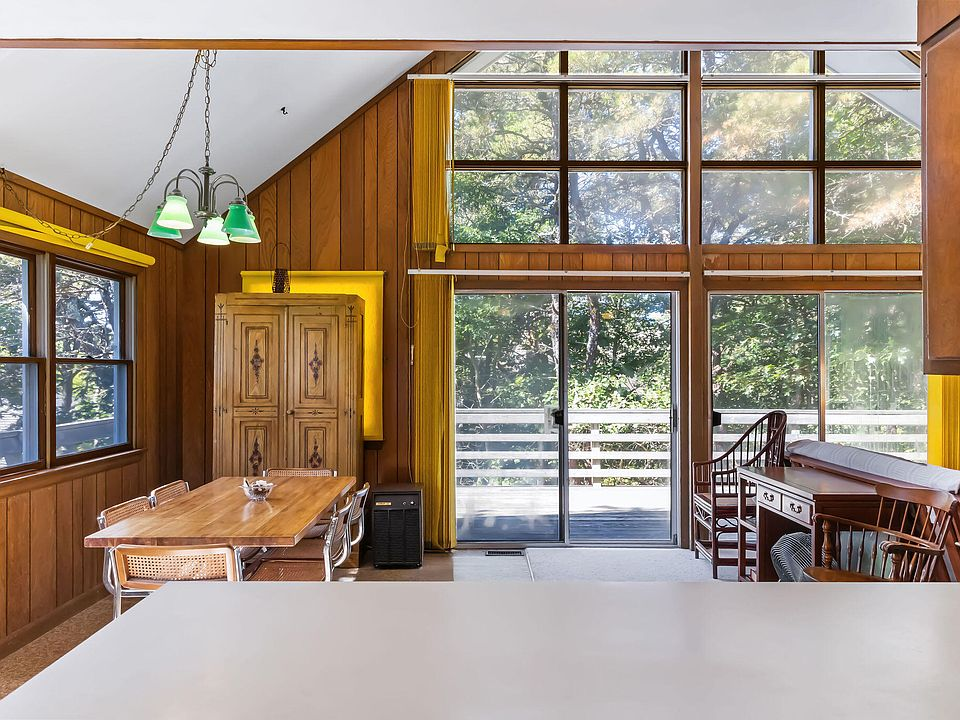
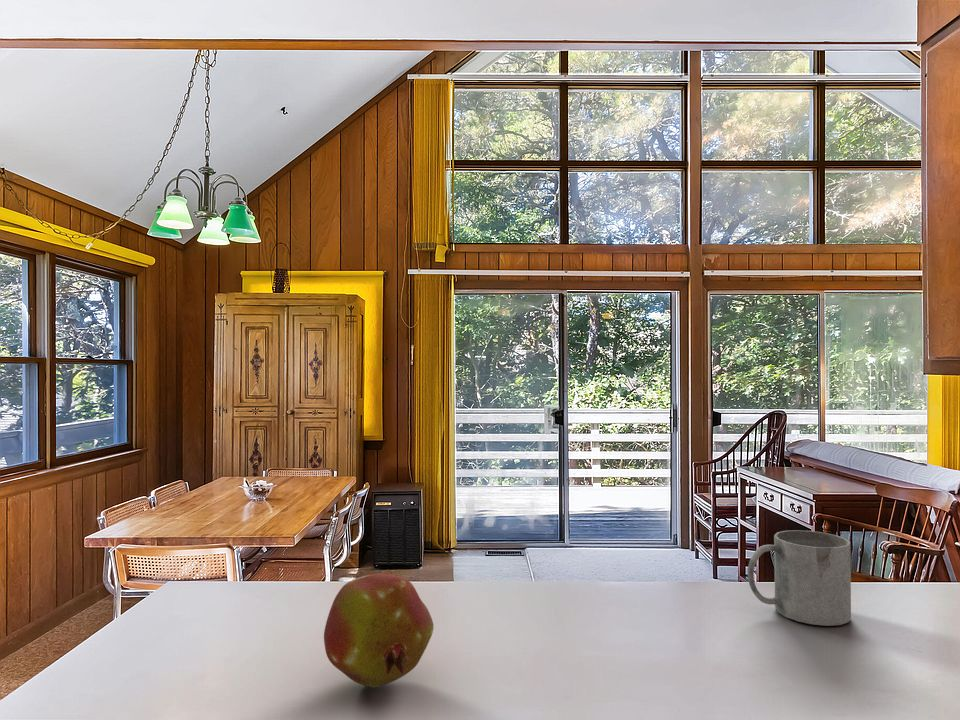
+ fruit (381, 632)
+ mug (797, 575)
